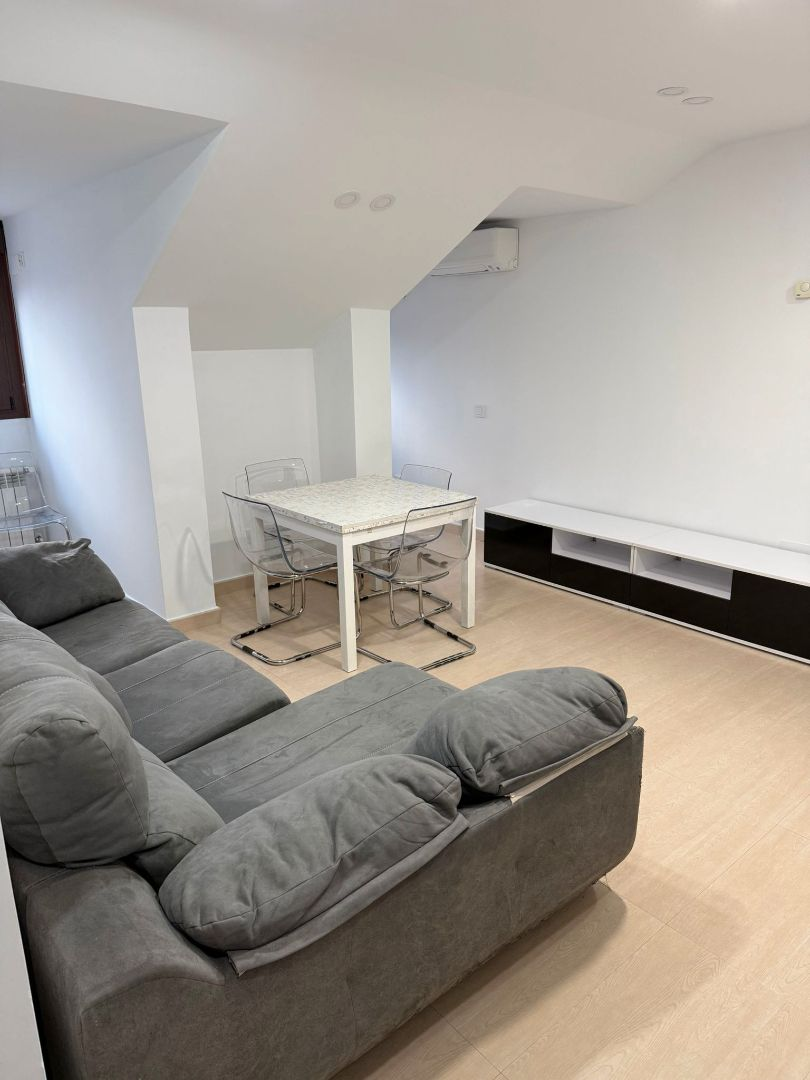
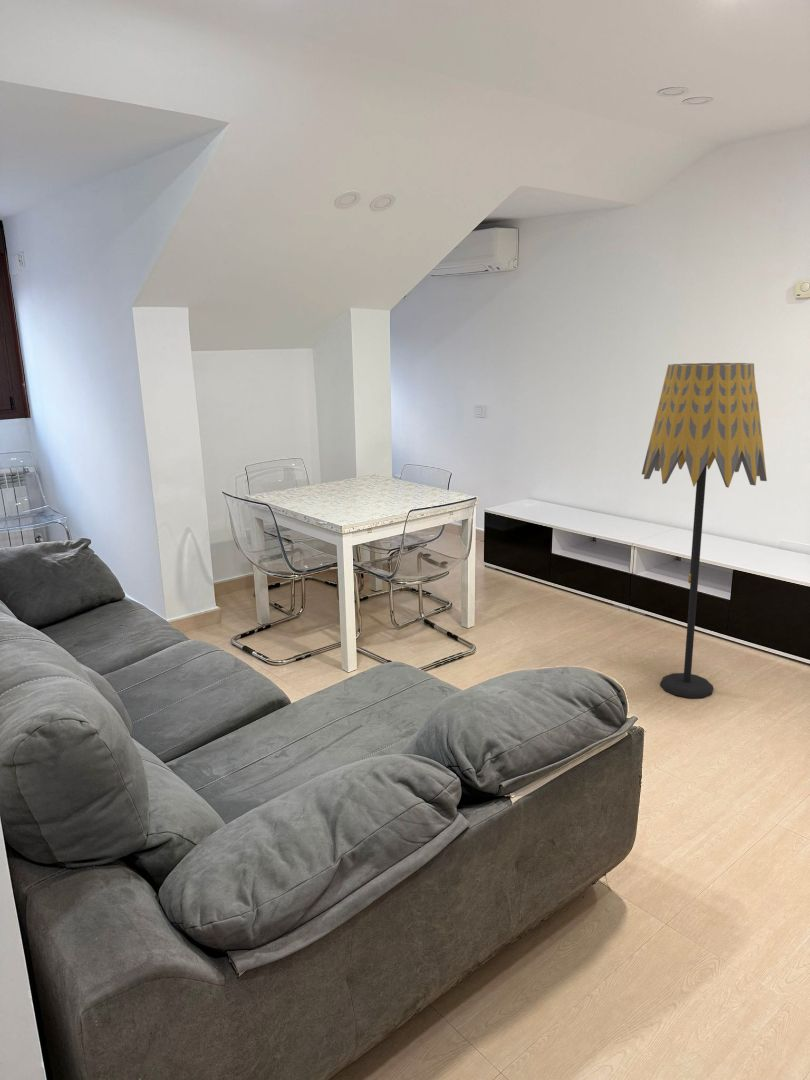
+ floor lamp (697, 533)
